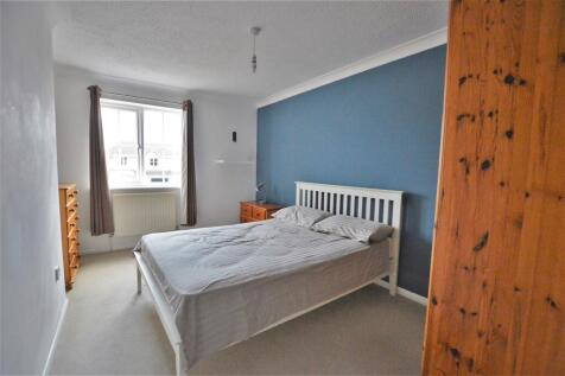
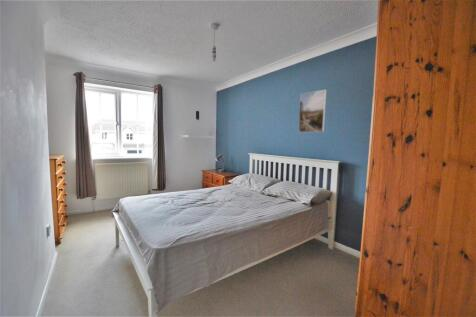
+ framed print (311, 112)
